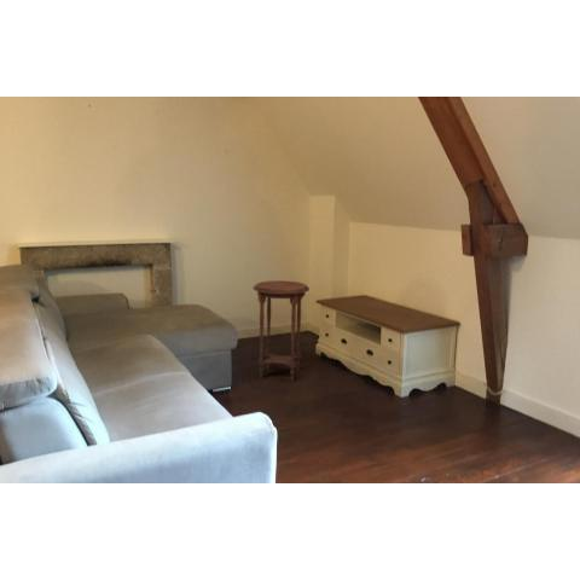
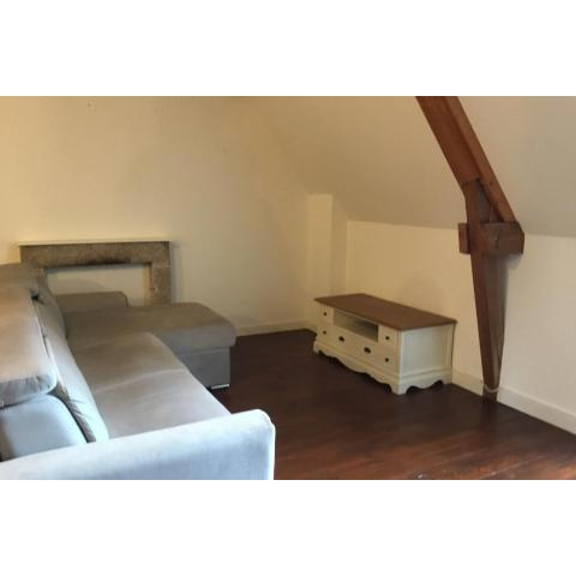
- side table (269, 330)
